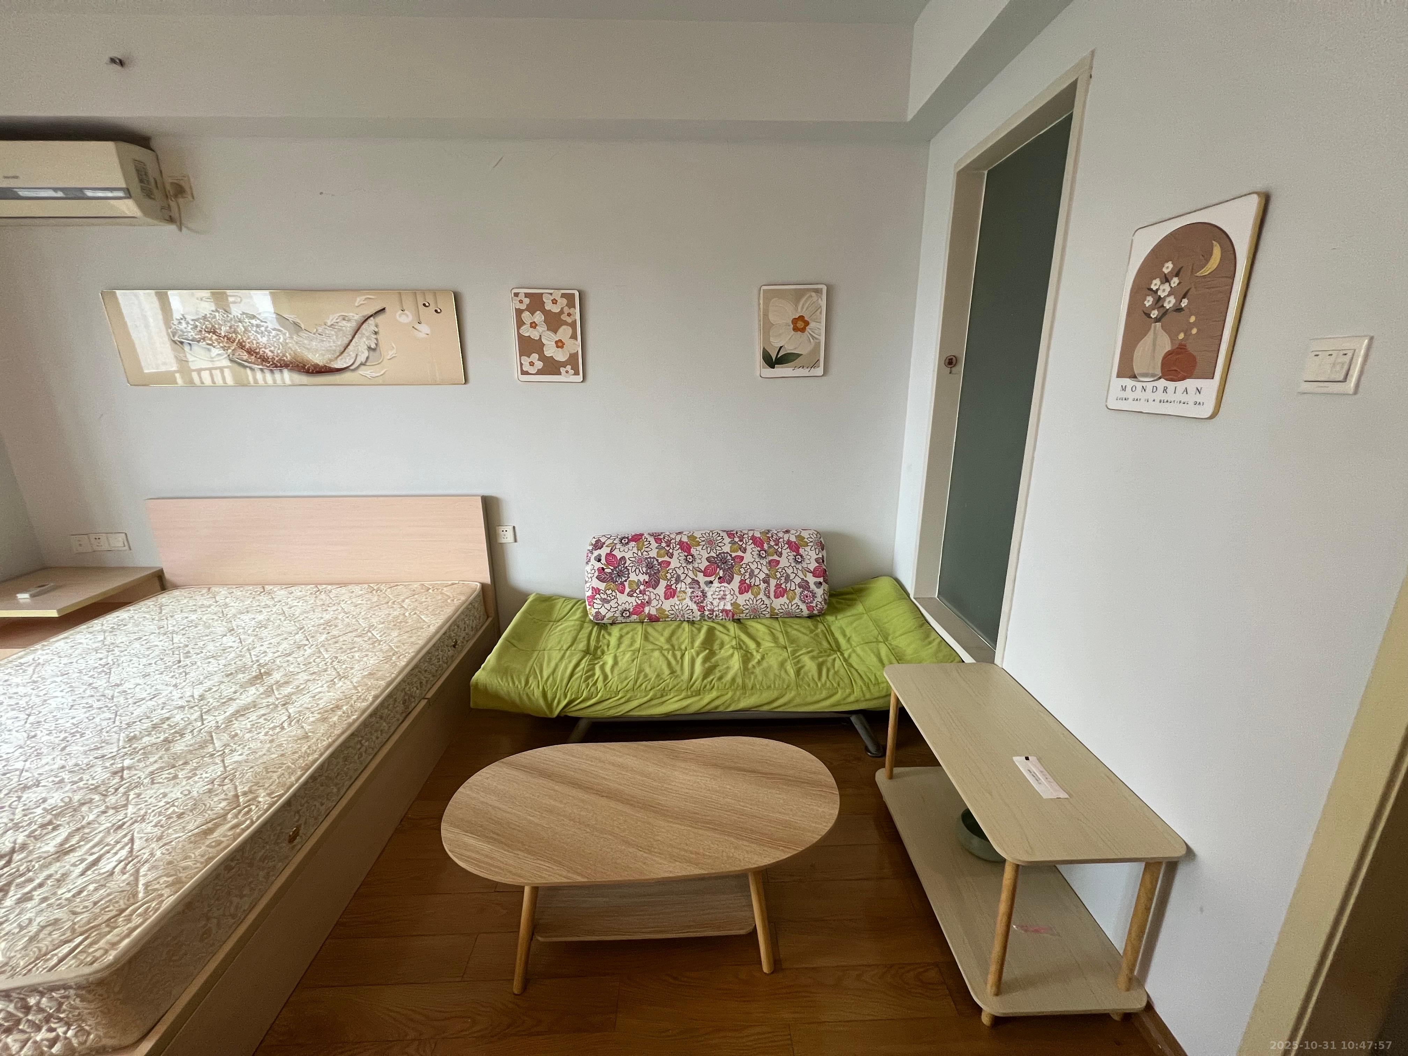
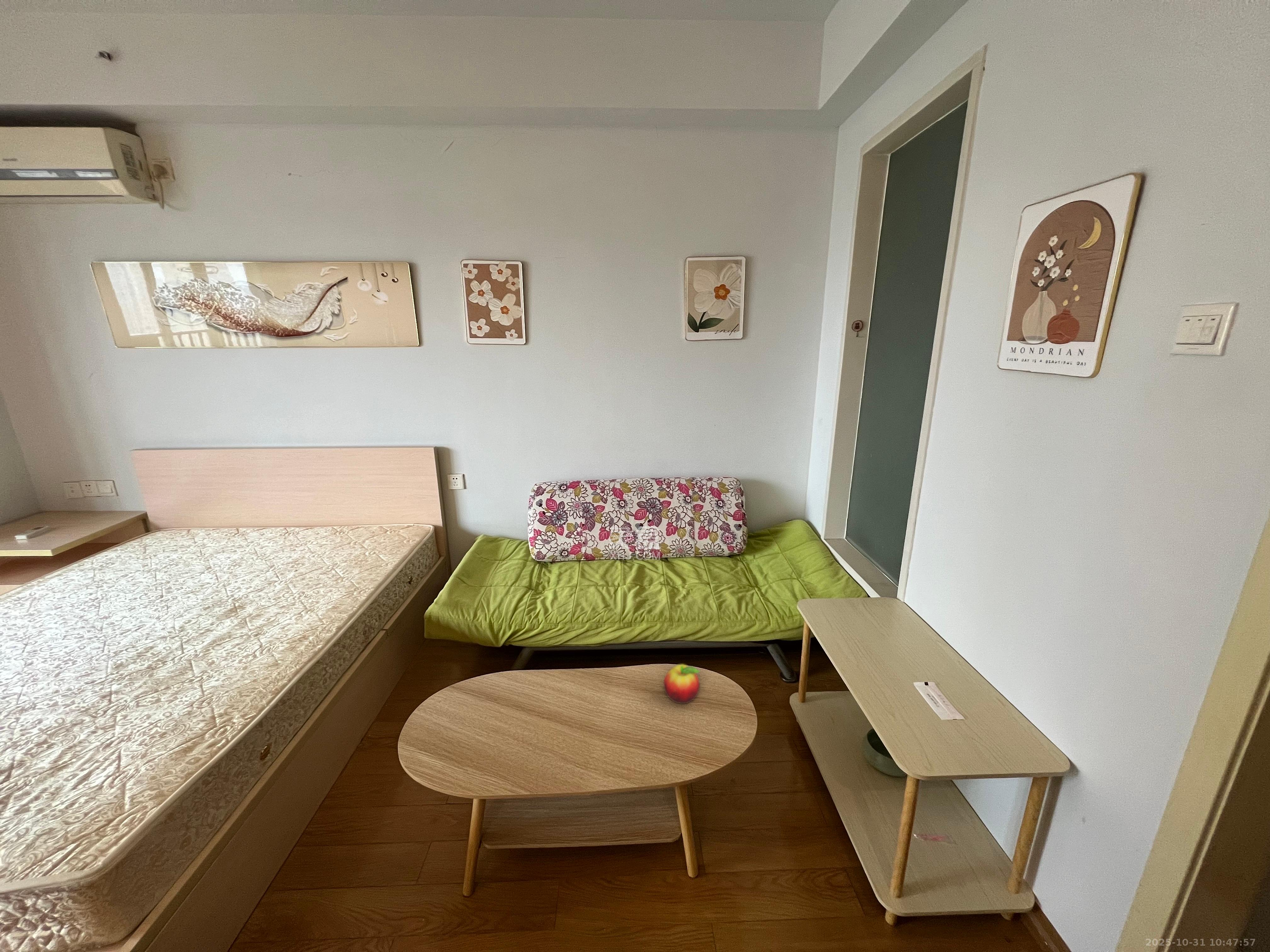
+ fruit (682, 683)
